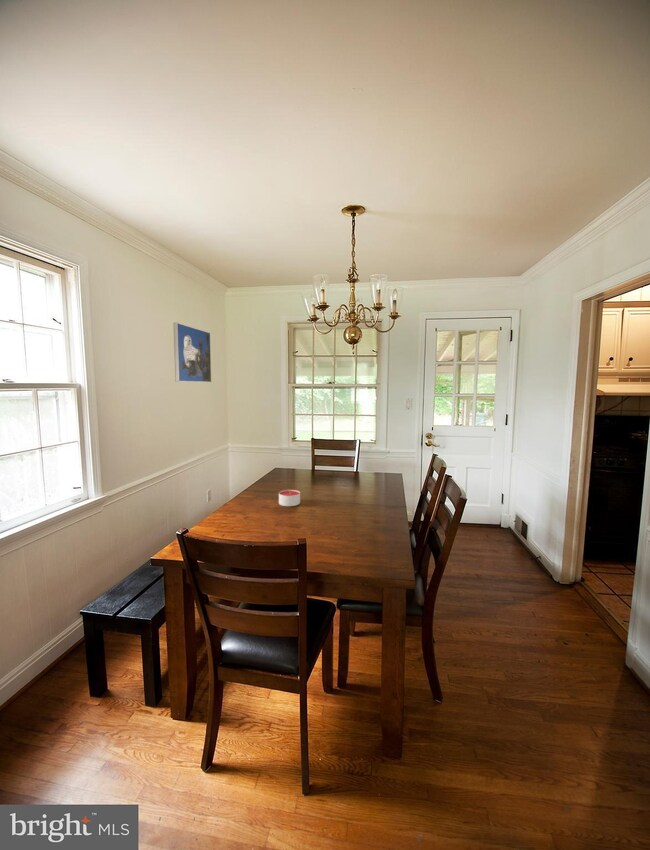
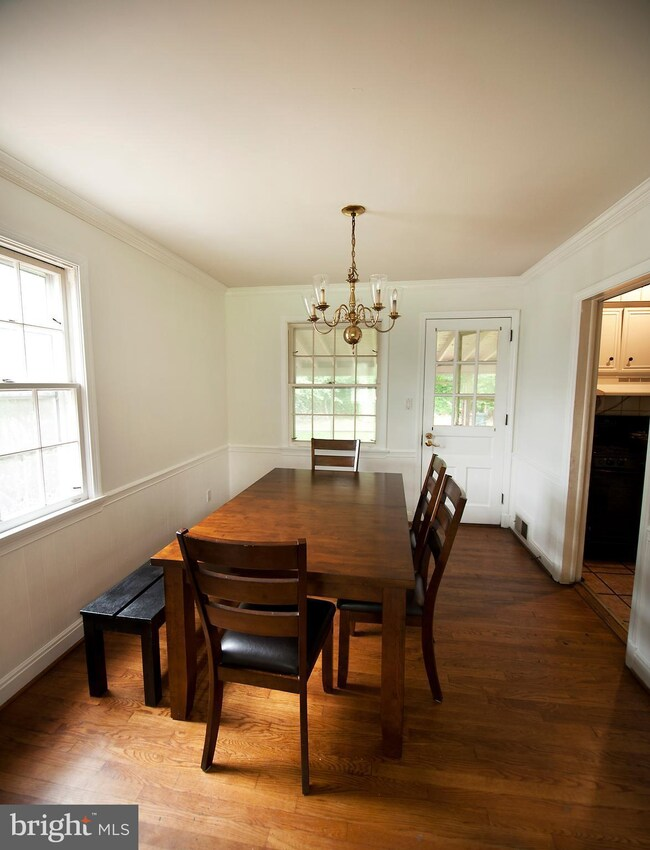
- candle (289, 497)
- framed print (194, 355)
